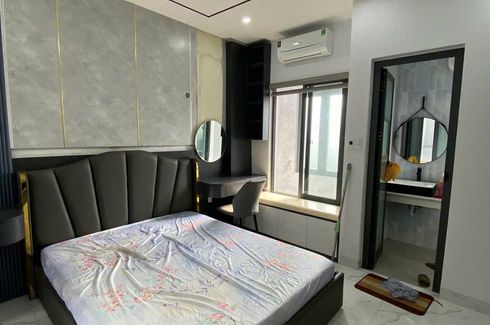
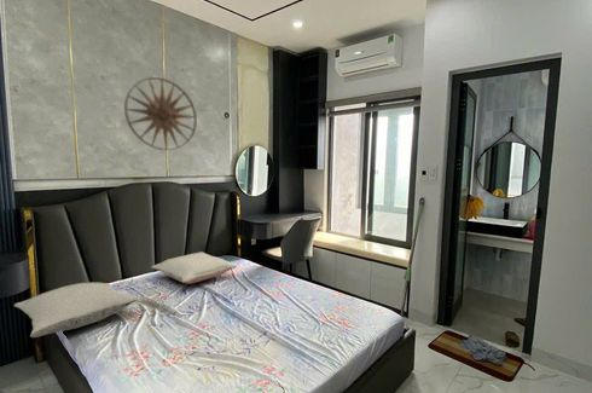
+ pillow (75, 304)
+ wall art (163, 114)
+ pillow (195, 267)
